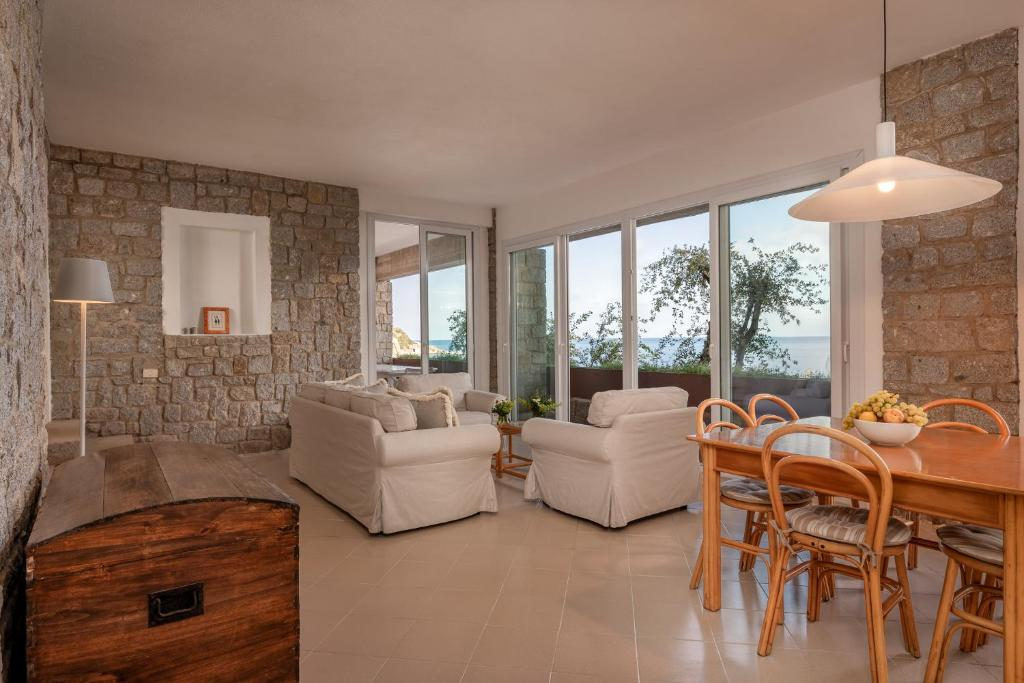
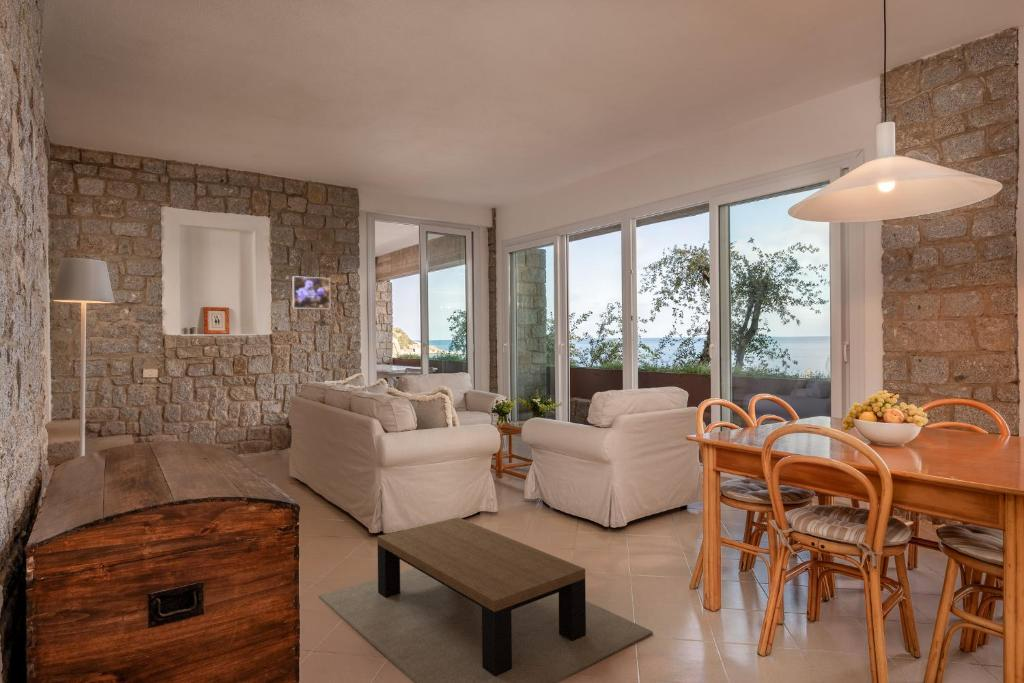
+ coffee table (473, 582)
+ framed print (311, 293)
